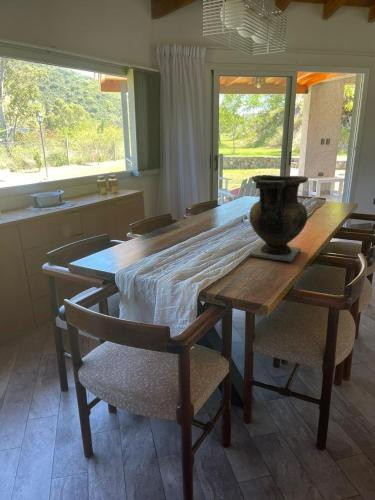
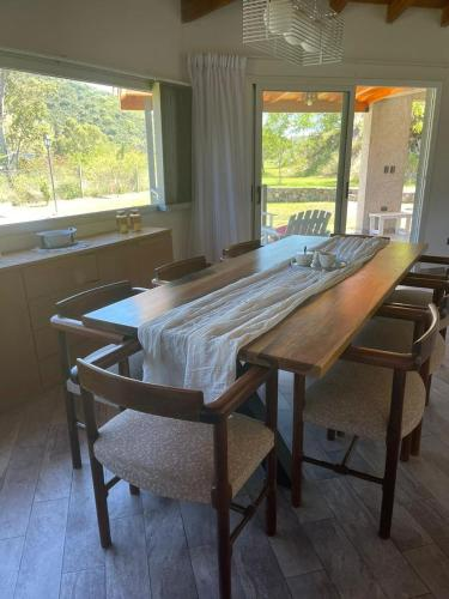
- vase (277, 216)
